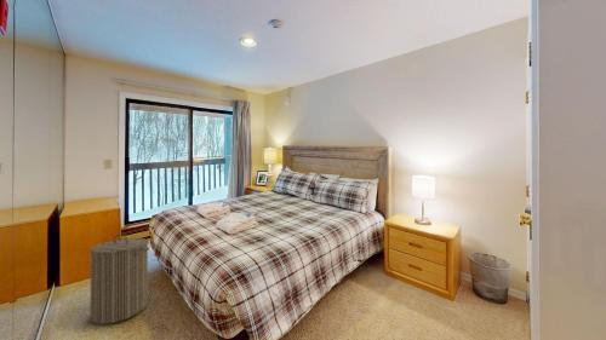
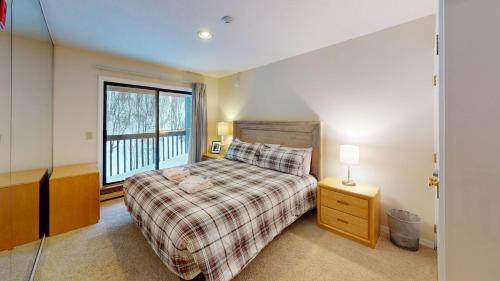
- laundry hamper (120, 271)
